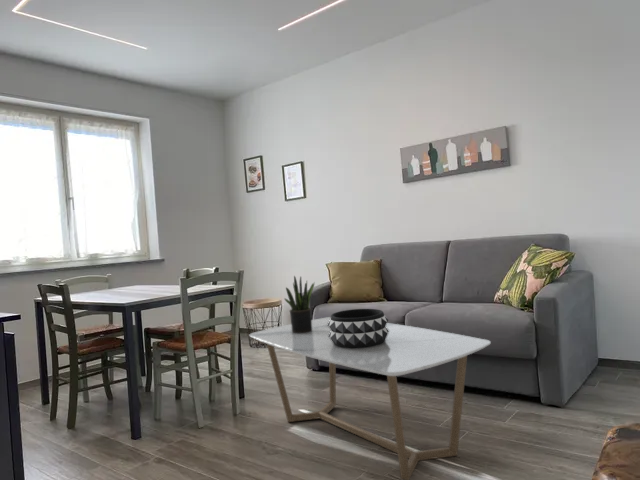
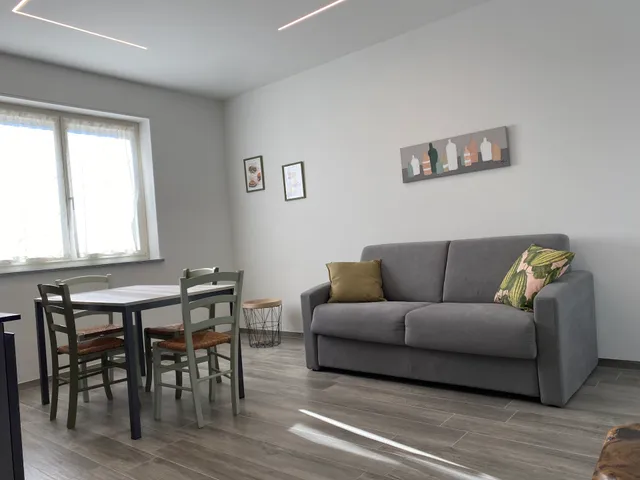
- coffee table (360, 369)
- potted plant (302, 302)
- decorative bowl (358, 327)
